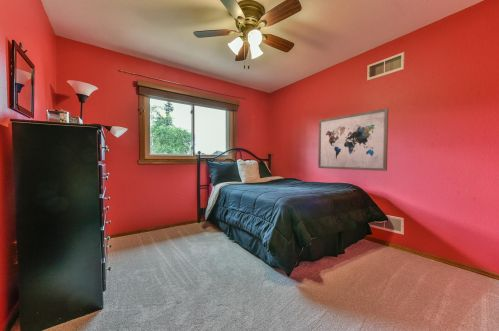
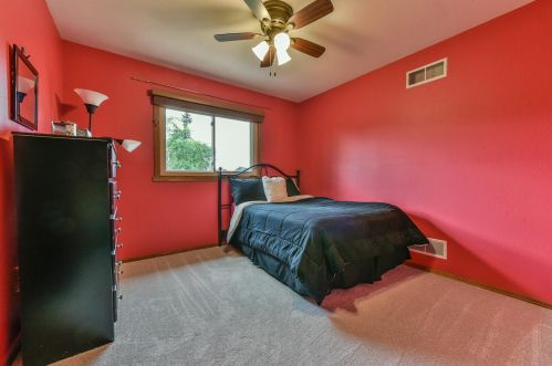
- wall art (348, 142)
